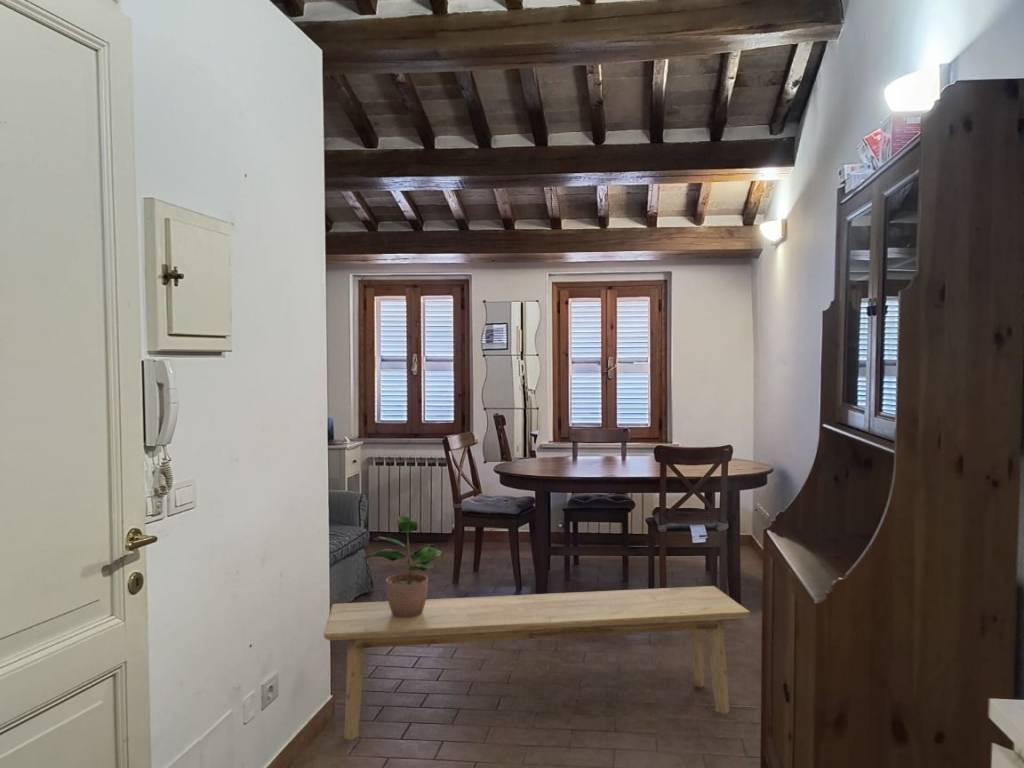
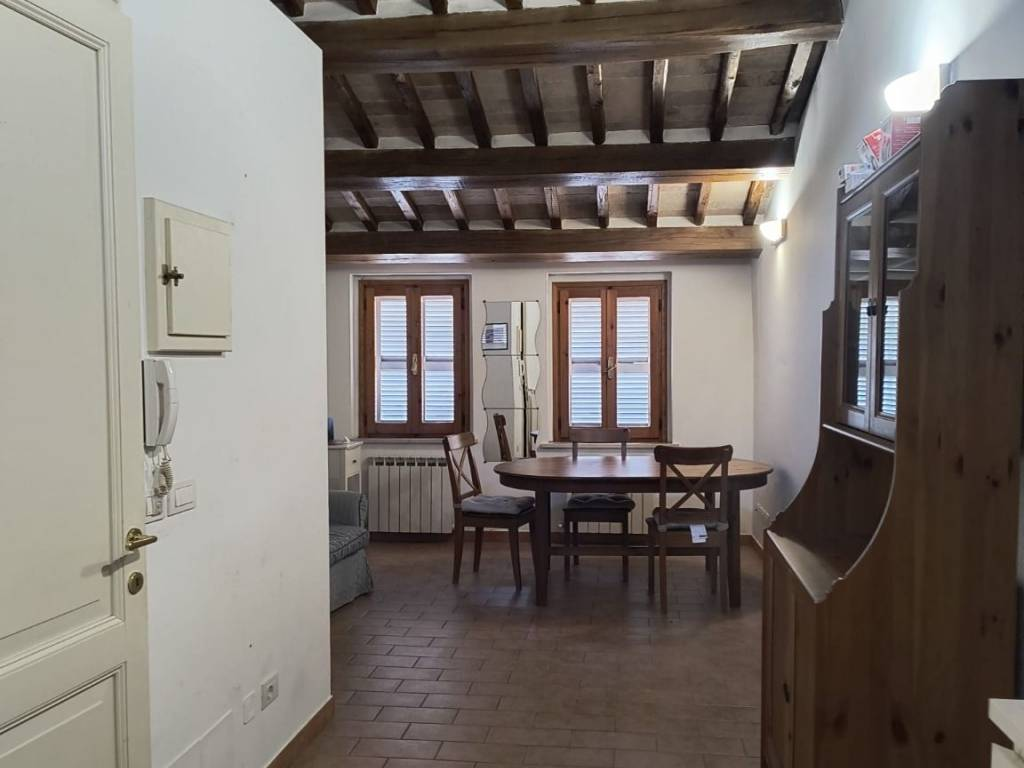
- potted plant (406, 561)
- bench (535, 638)
